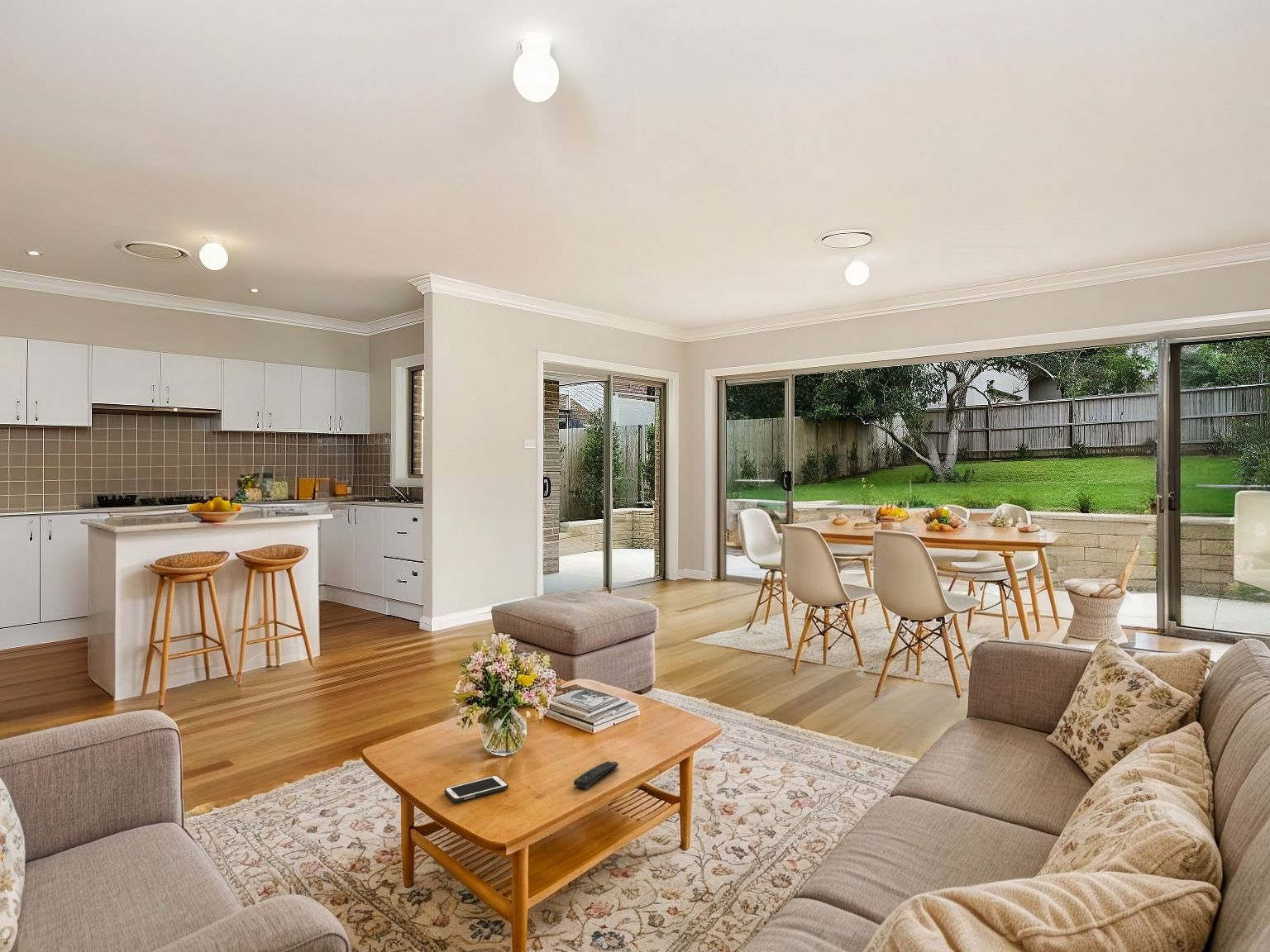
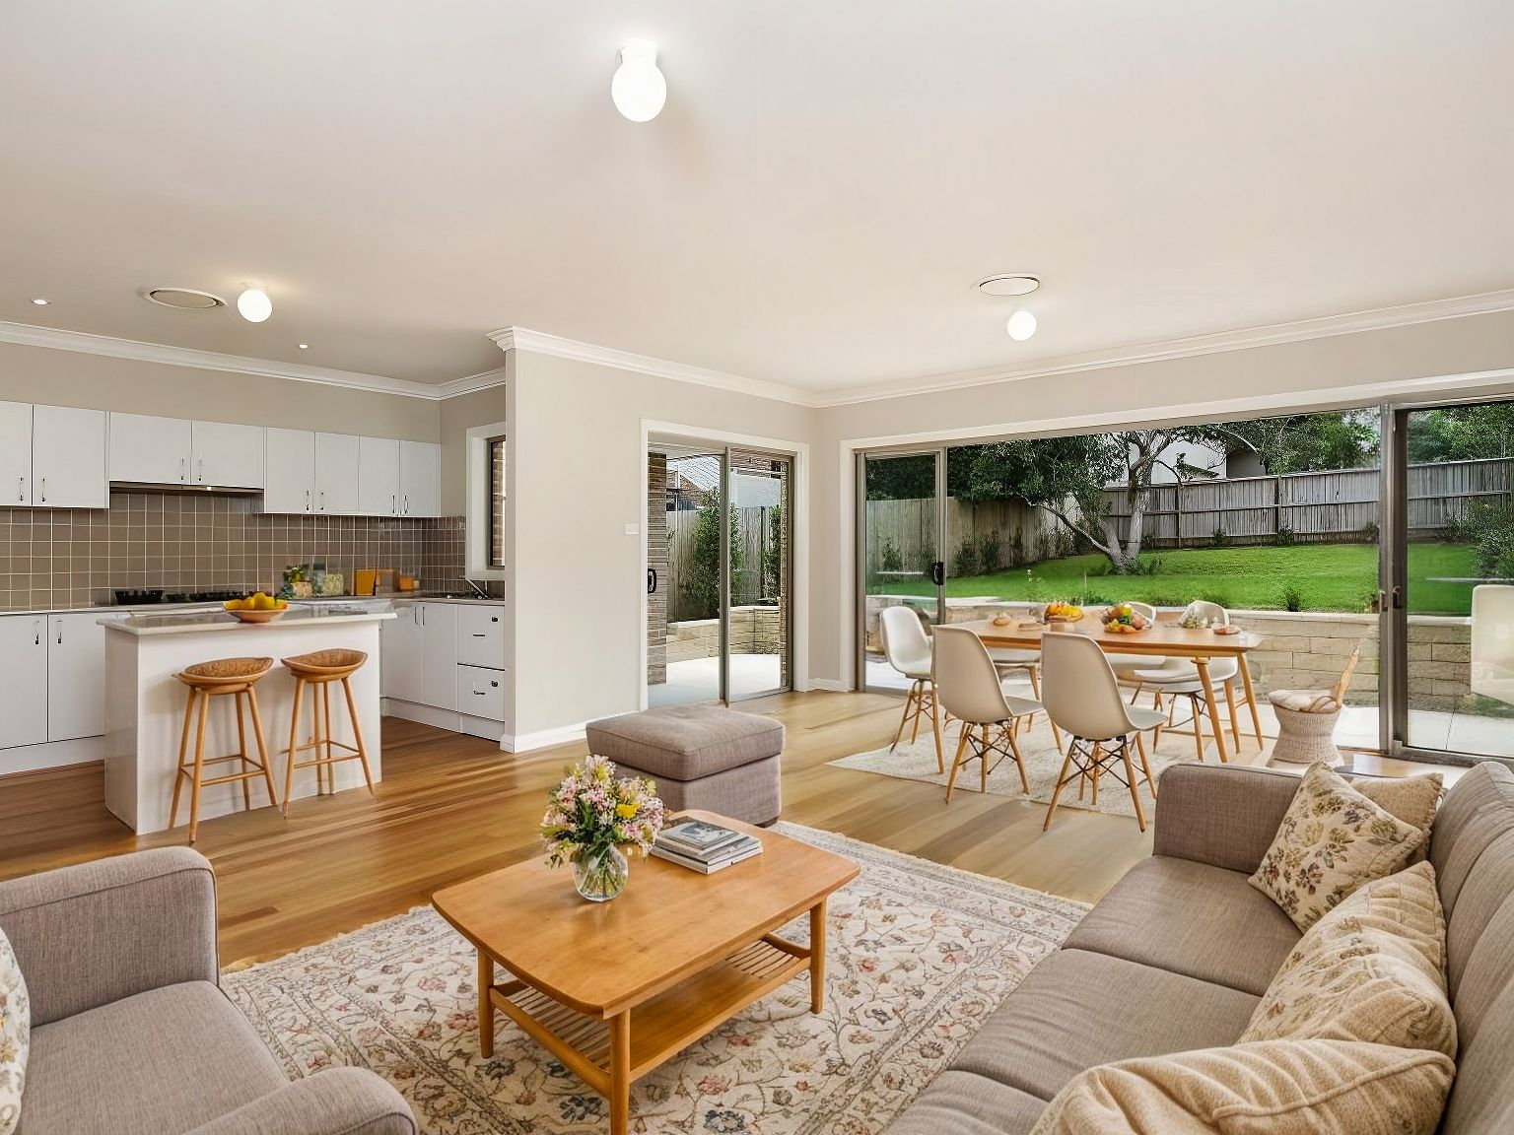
- remote control (598, 772)
- cell phone (476, 788)
